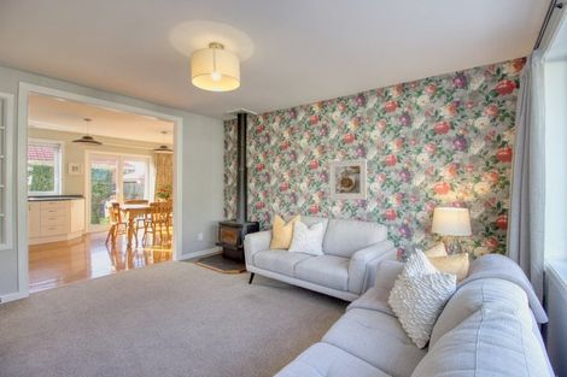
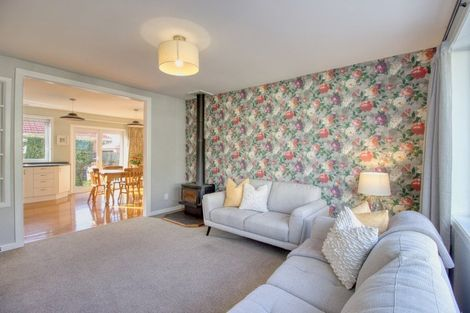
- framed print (347, 179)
